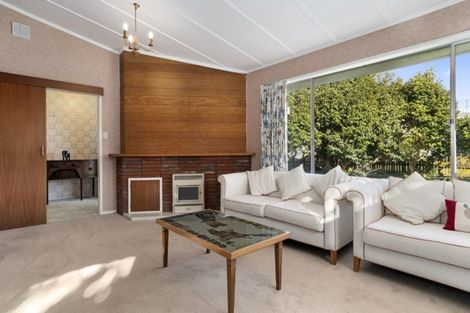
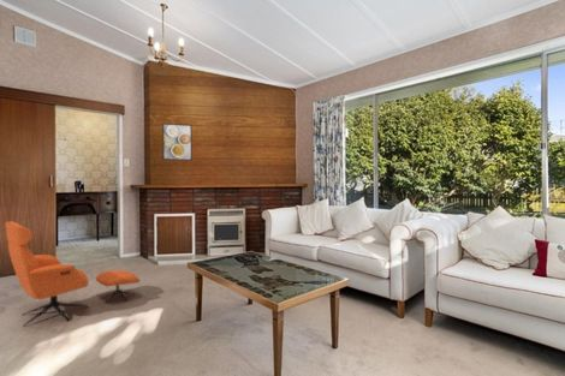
+ armchair (75, 267)
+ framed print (177, 142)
